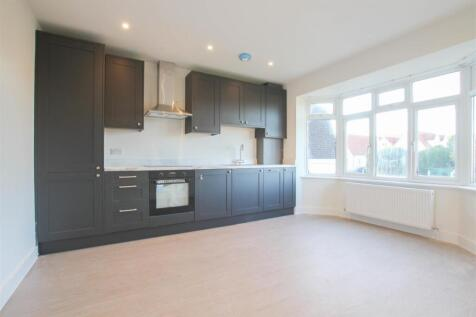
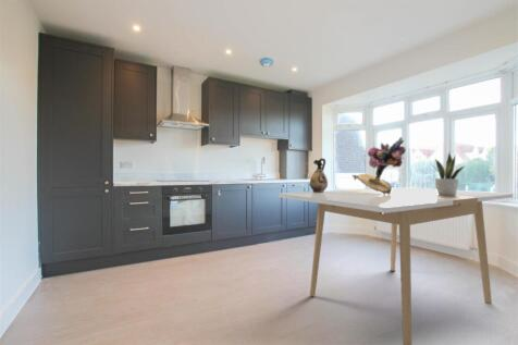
+ dining table (399, 246)
+ potted plant (445, 172)
+ ceramic jug (319, 174)
+ bouquet (378, 167)
